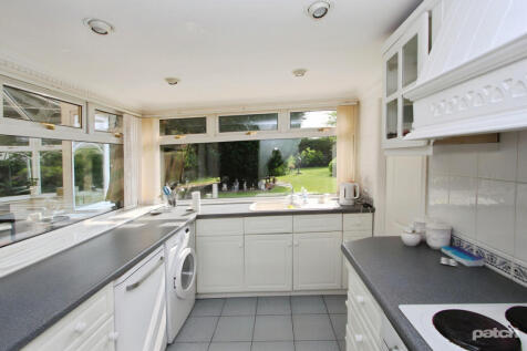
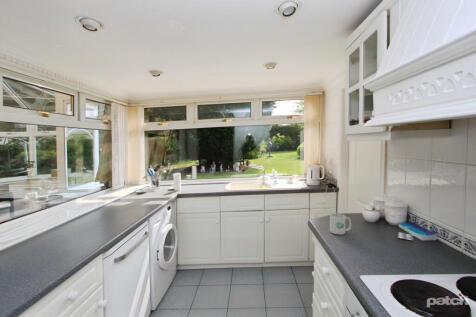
+ mug (340, 223)
